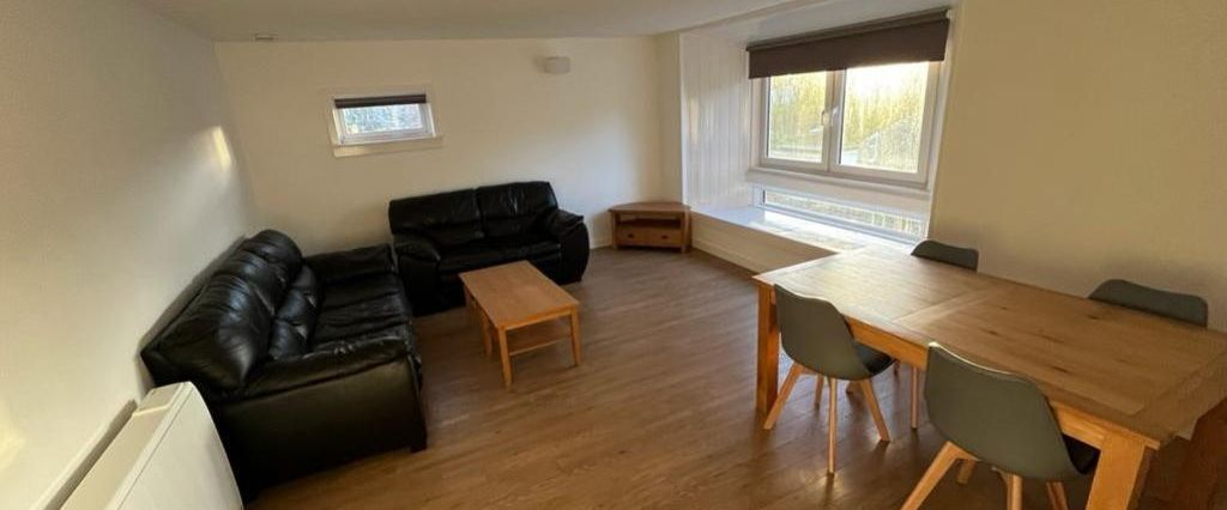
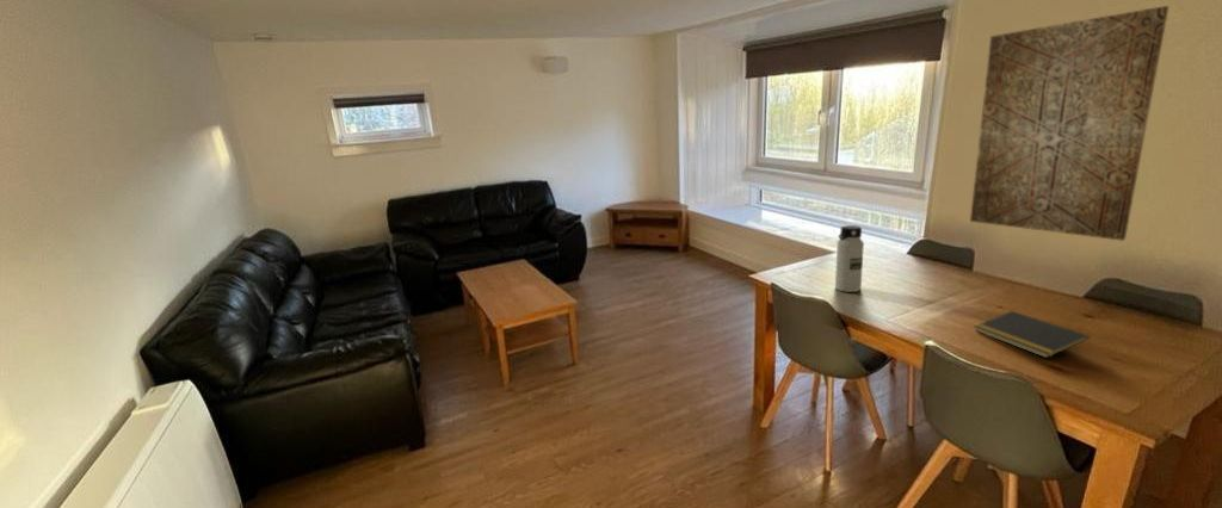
+ wall art (1054, 131)
+ water bottle (848, 258)
+ notepad (1027, 332)
